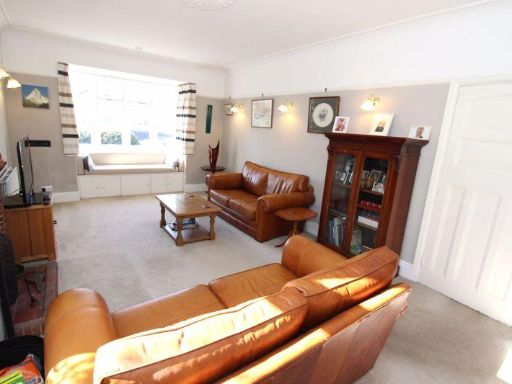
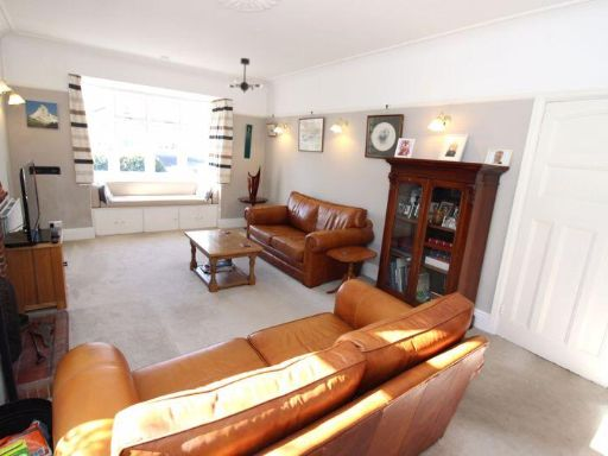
+ ceiling light fixture (245, 76)
